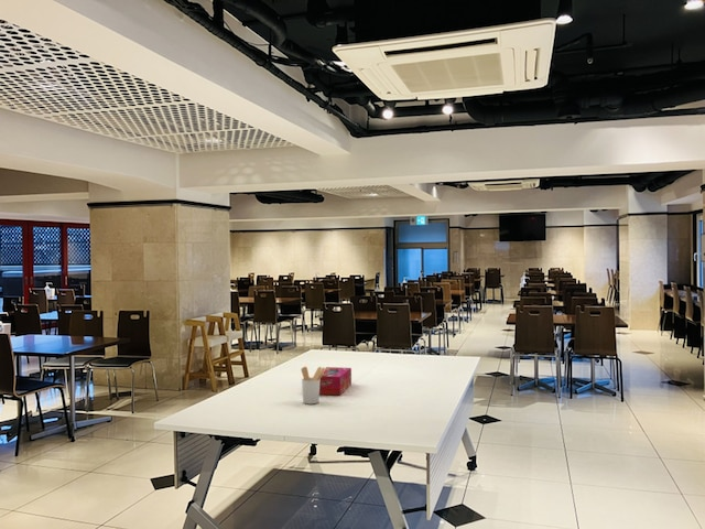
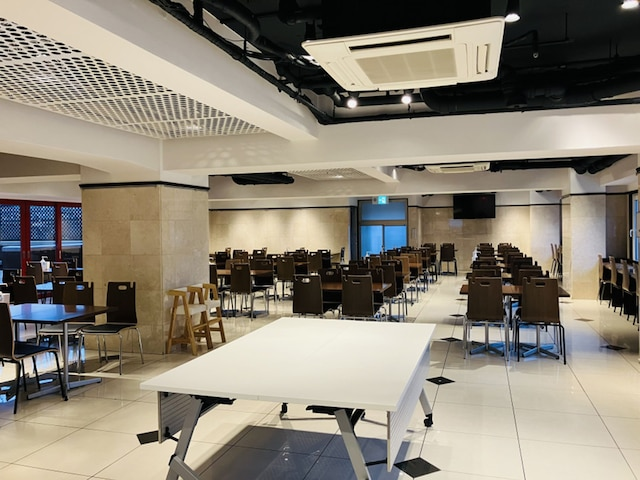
- utensil holder (314, 384)
- tissue box (333, 380)
